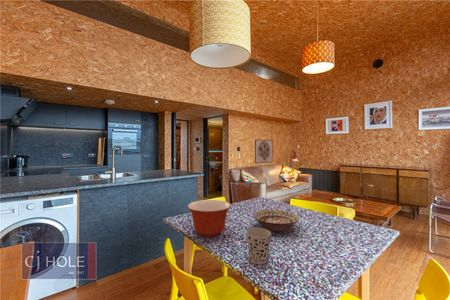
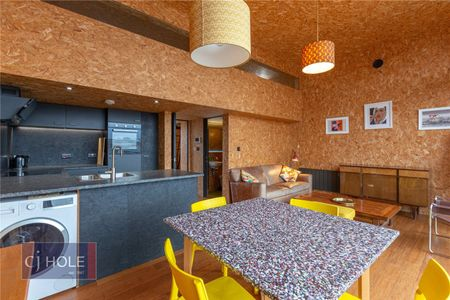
- cup (258, 246)
- decorative bowl (275, 221)
- mixing bowl (209, 218)
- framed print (264, 151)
